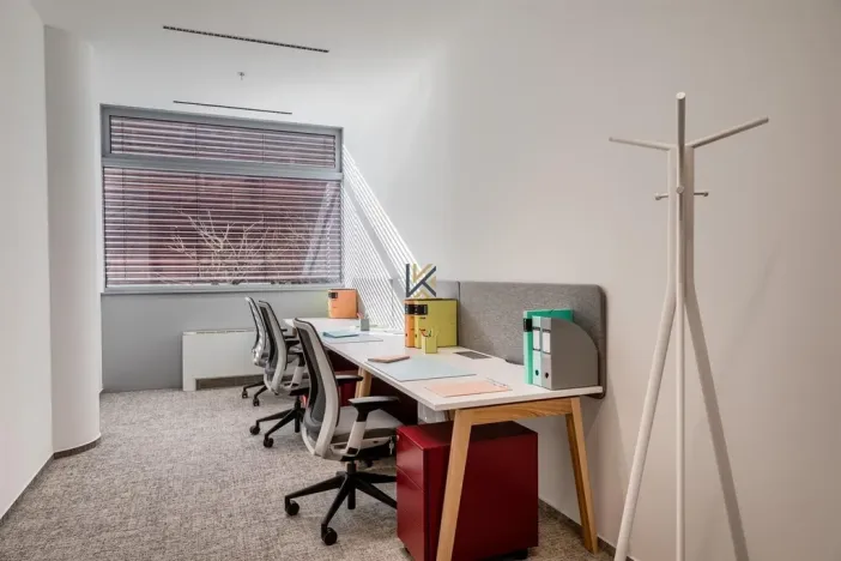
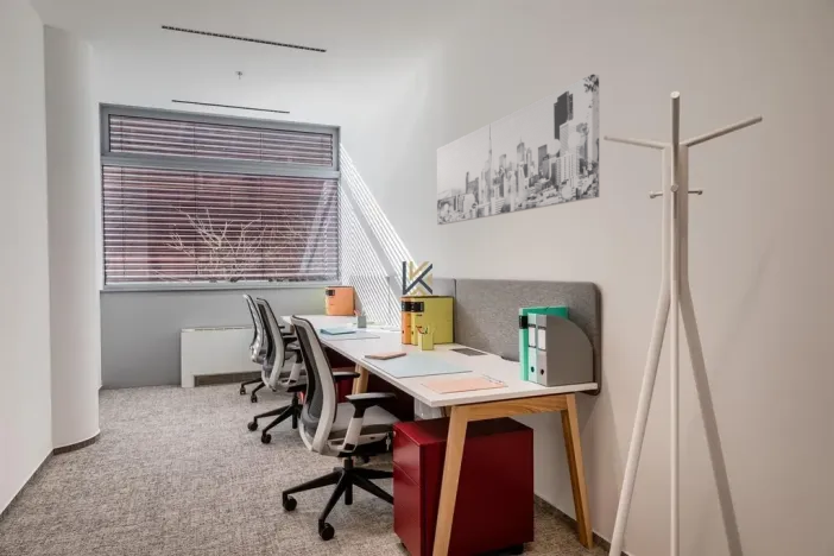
+ wall art (499, 168)
